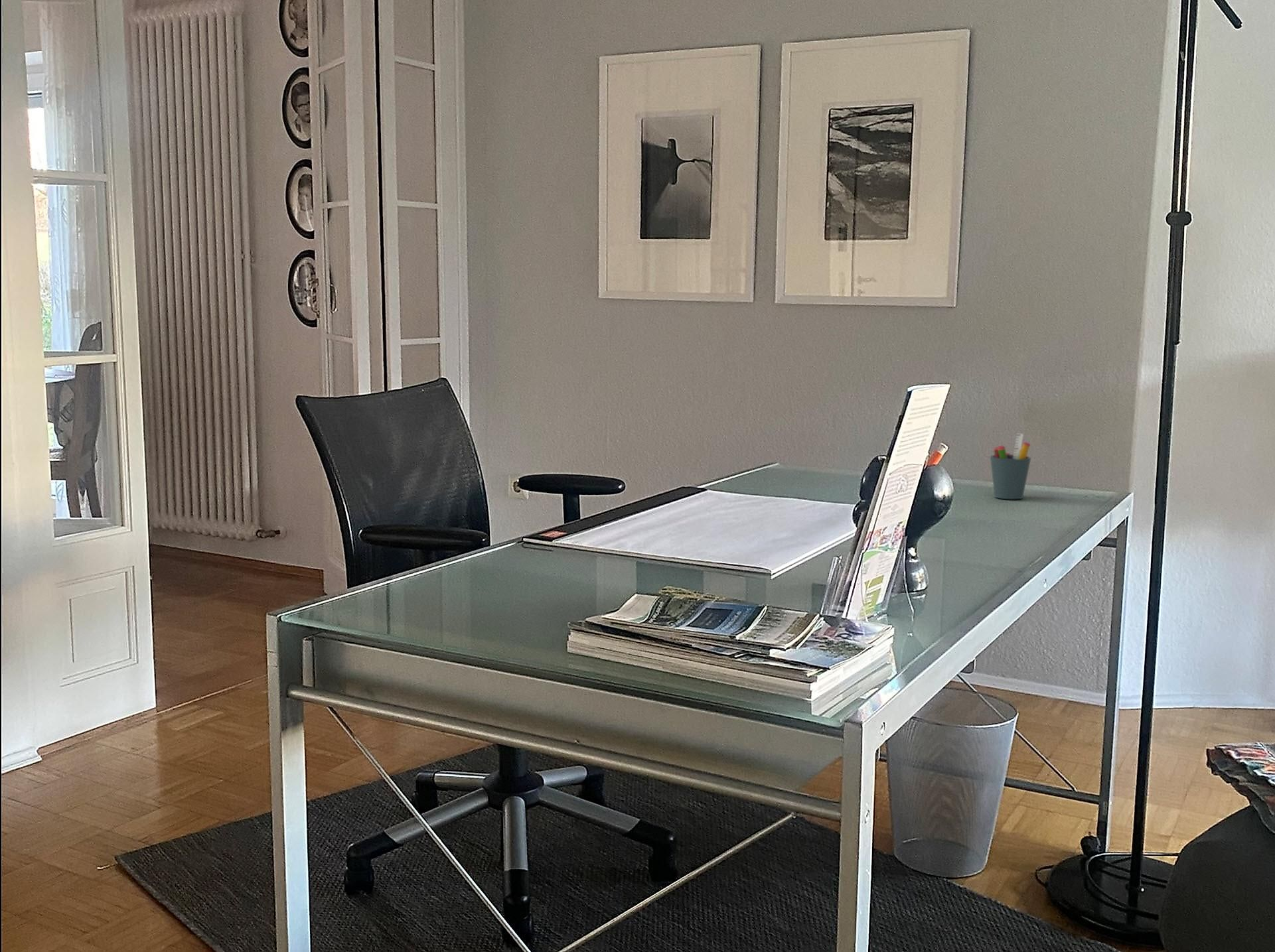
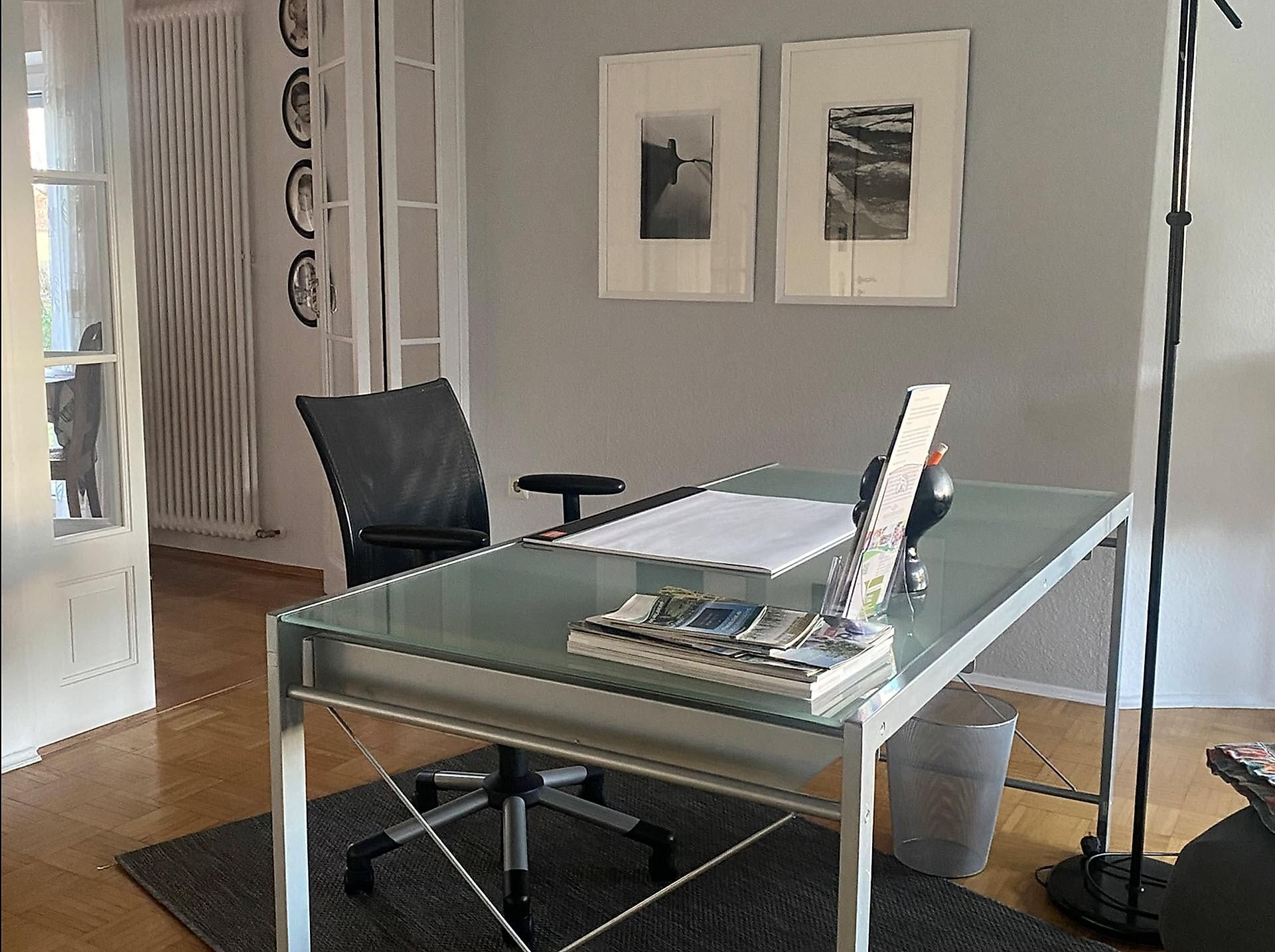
- pen holder (1010, 466)
